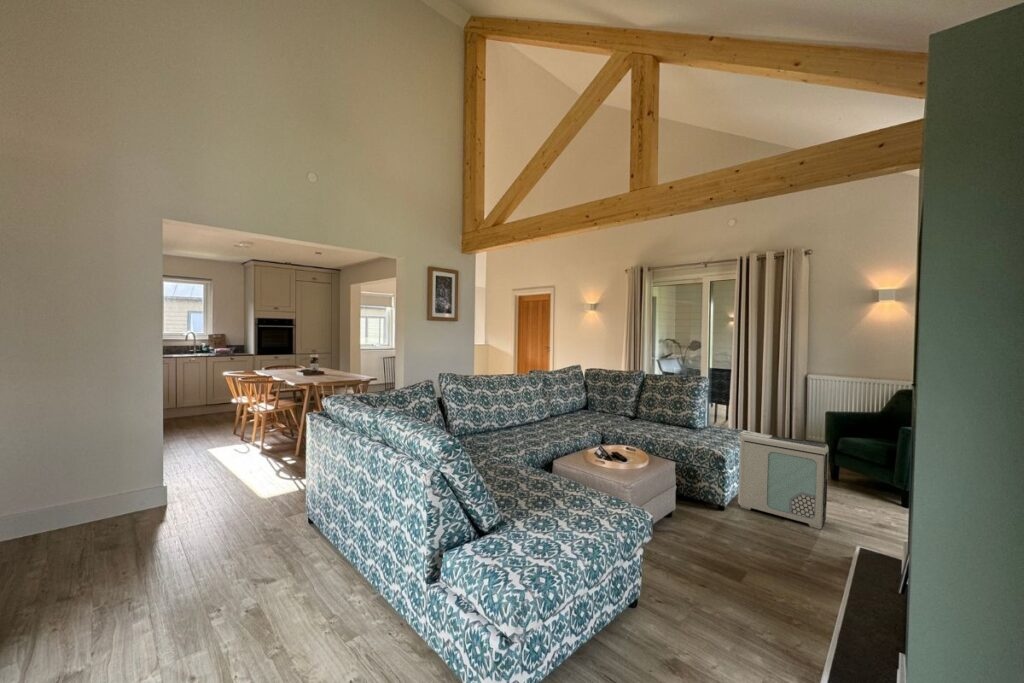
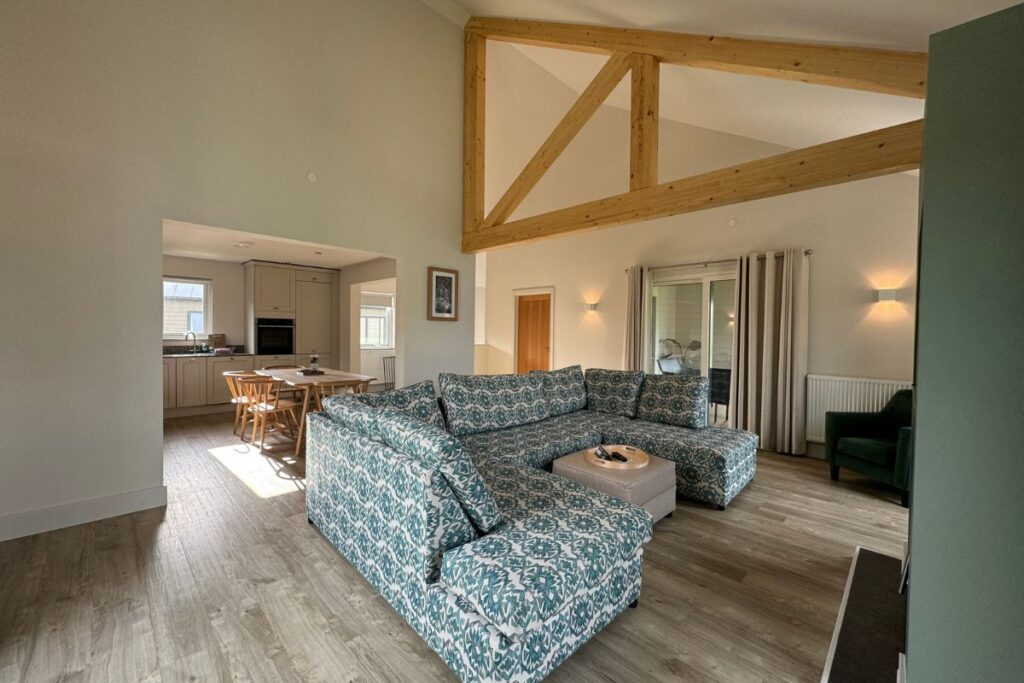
- air purifier (782, 476)
